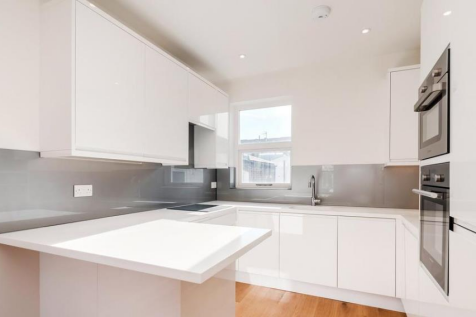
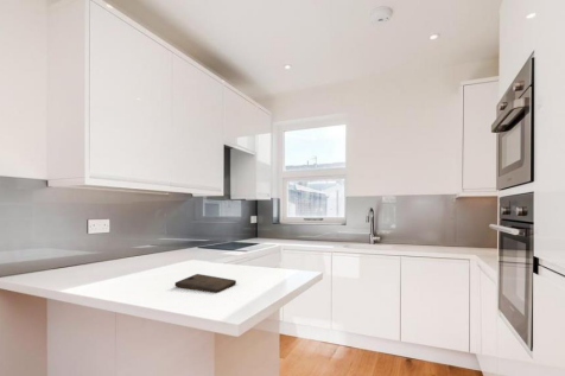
+ cutting board (205, 282)
